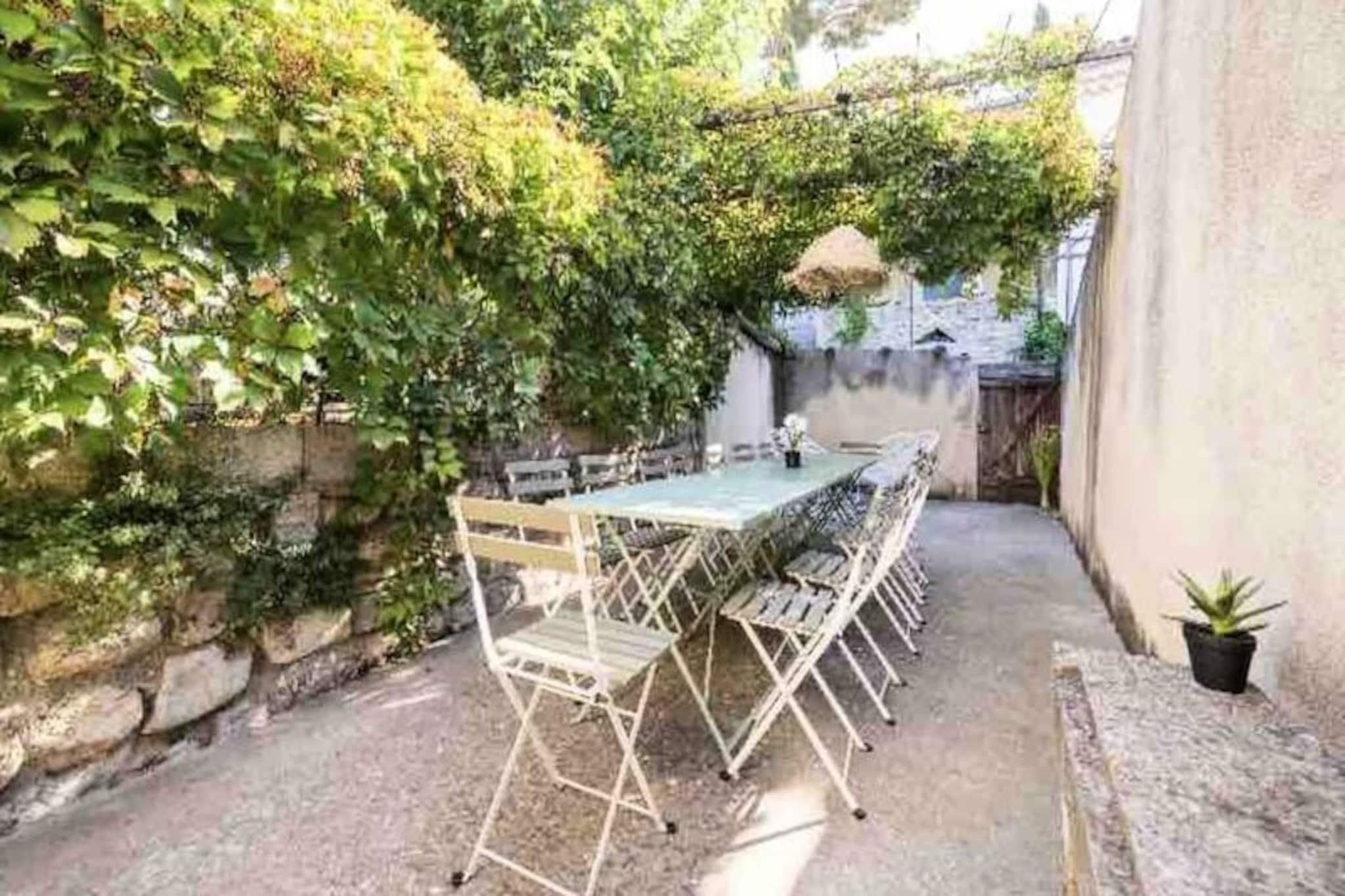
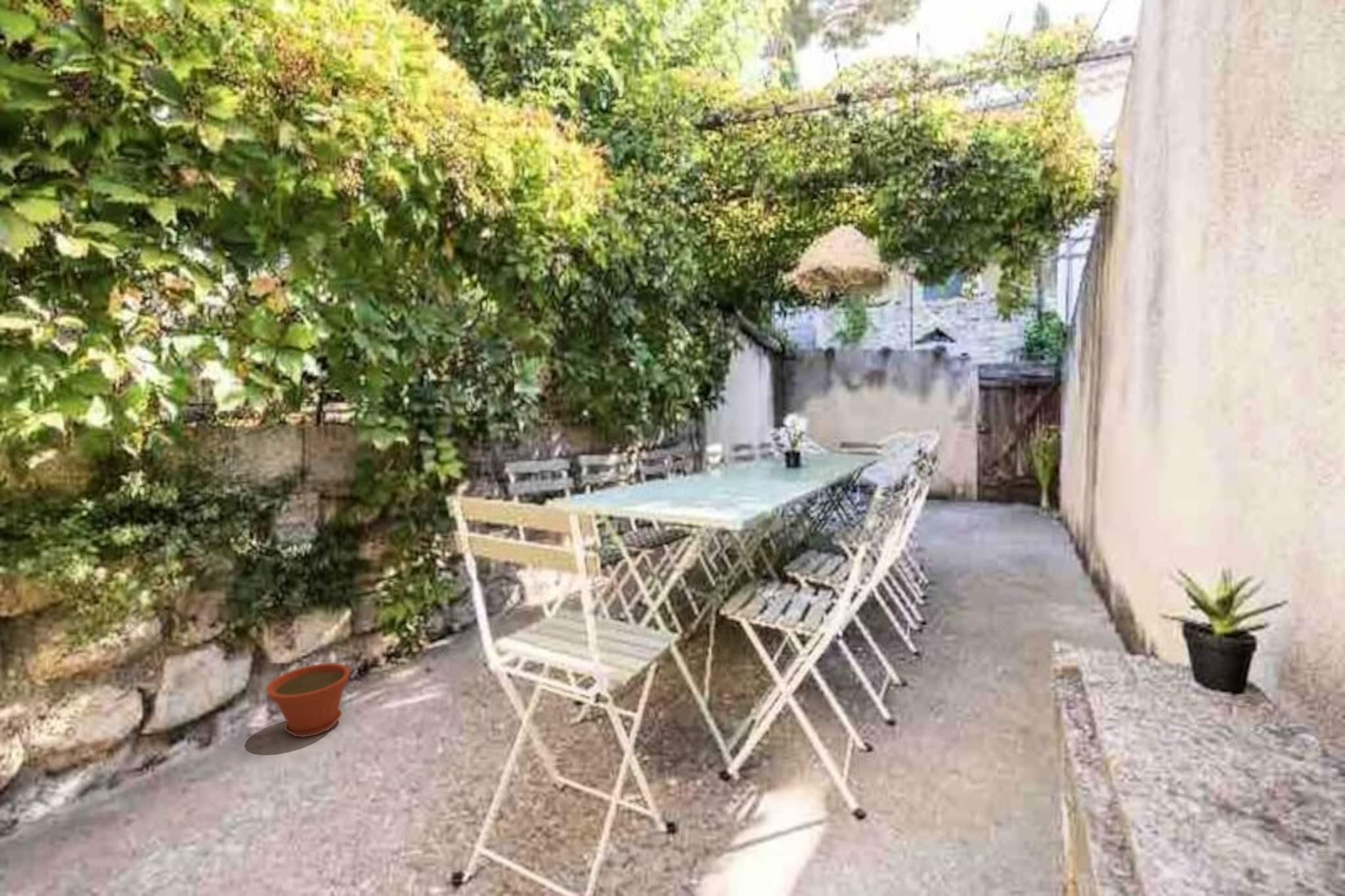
+ plant pot (311, 702)
